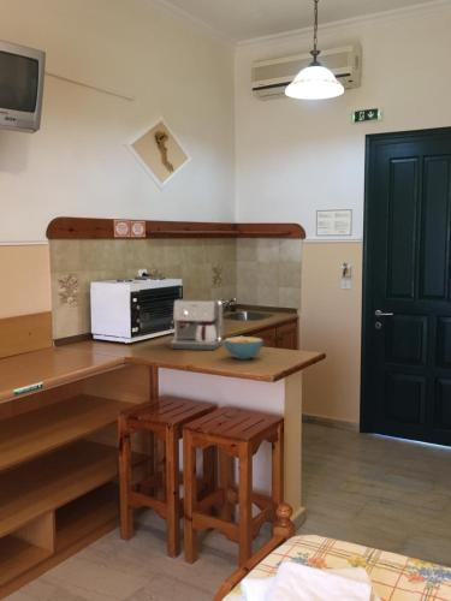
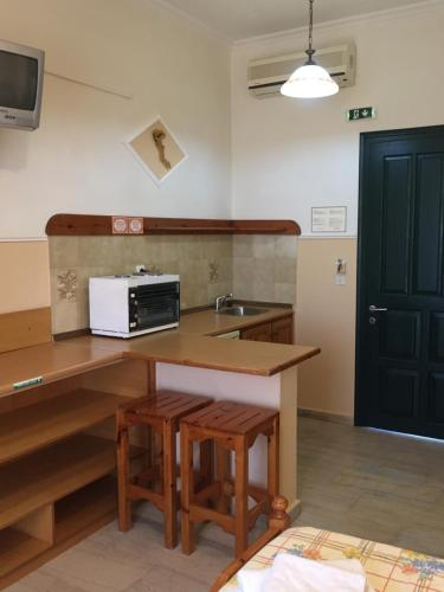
- coffee maker (196, 323)
- cereal bowl (243, 349)
